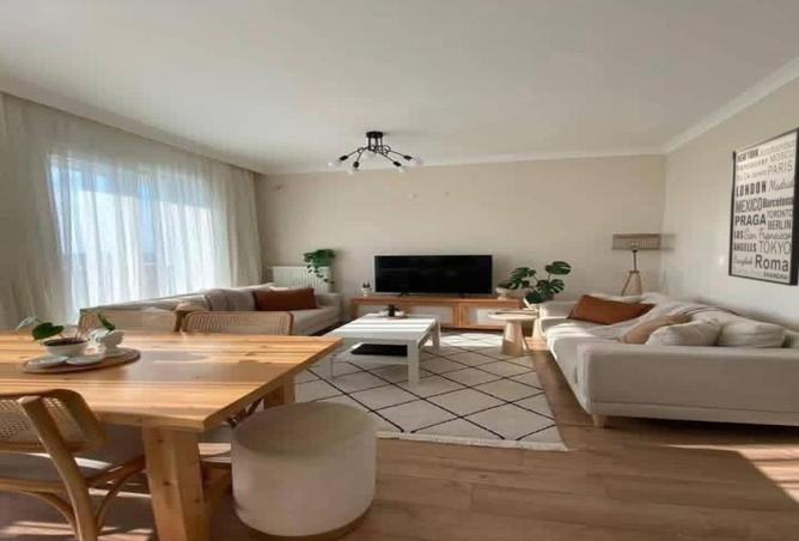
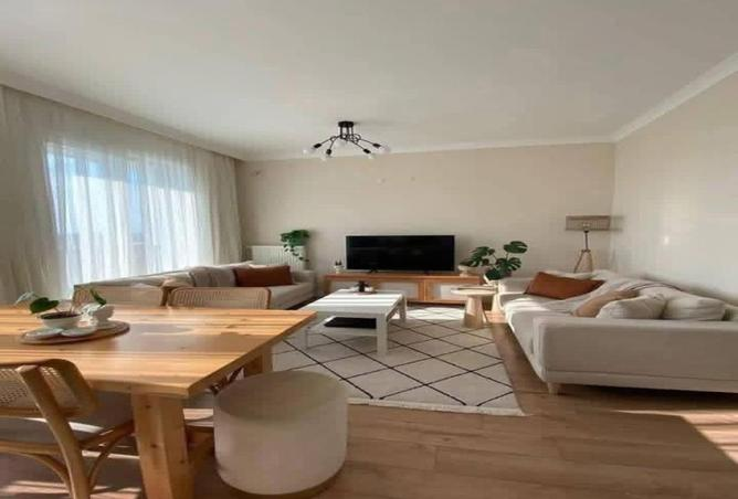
- wall art (761, 211)
